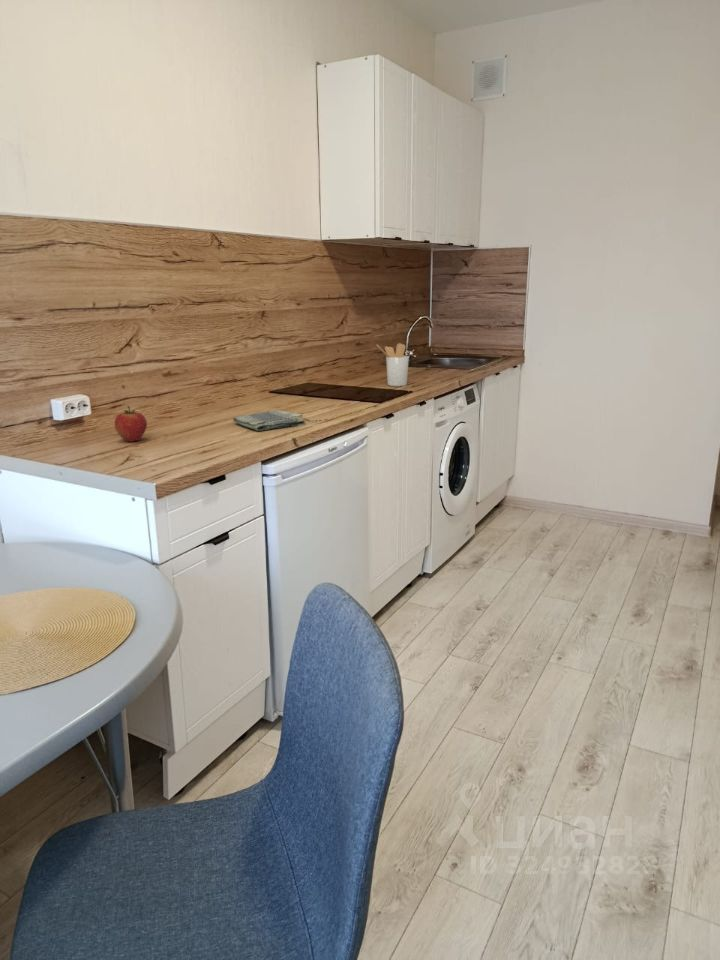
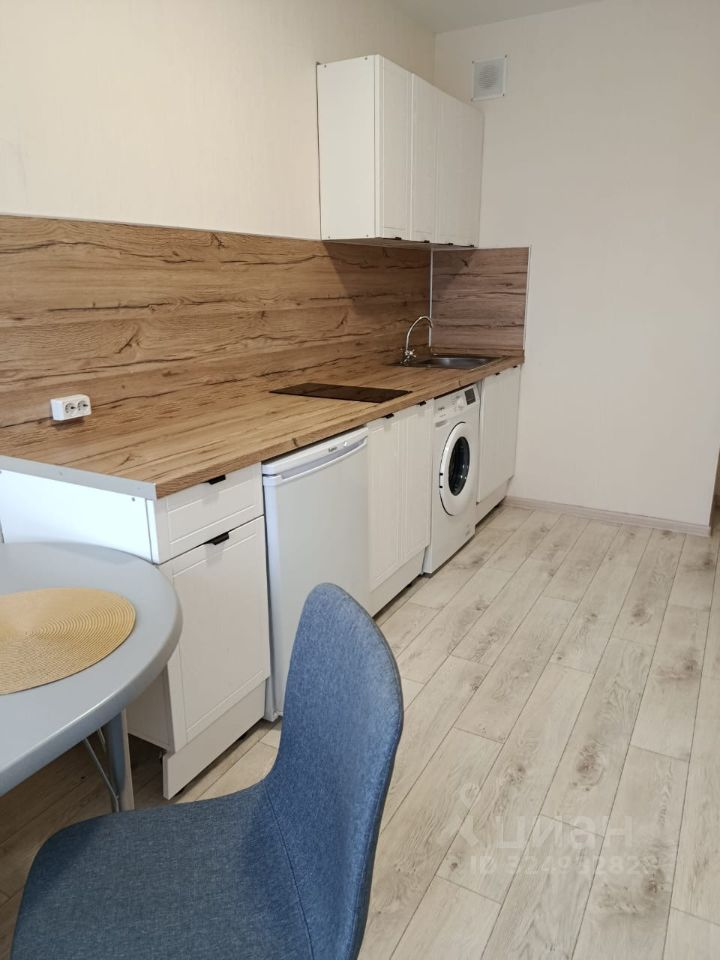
- apple (130, 423)
- utensil holder (391, 363)
- dish towel (269, 419)
